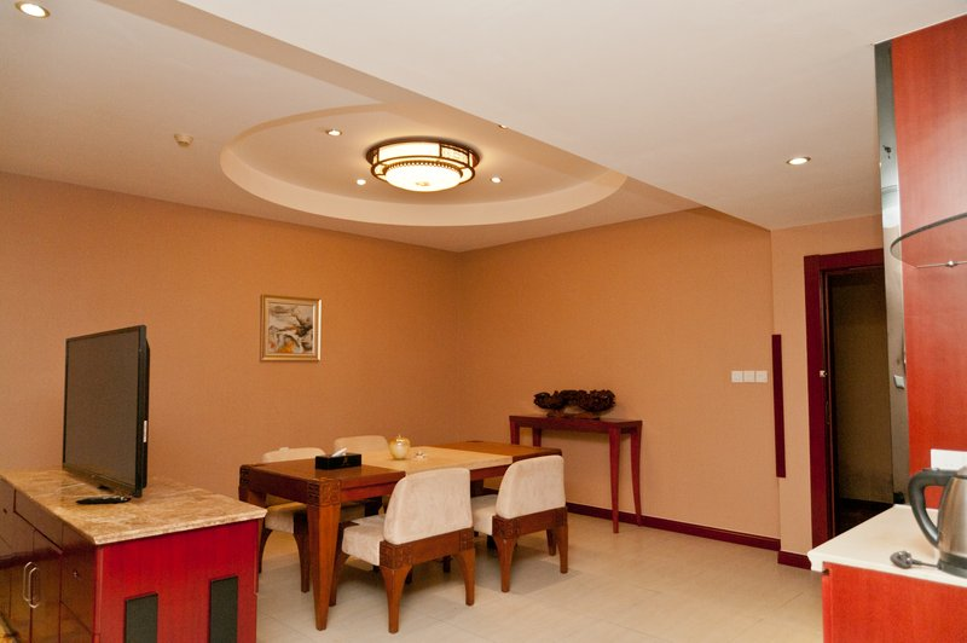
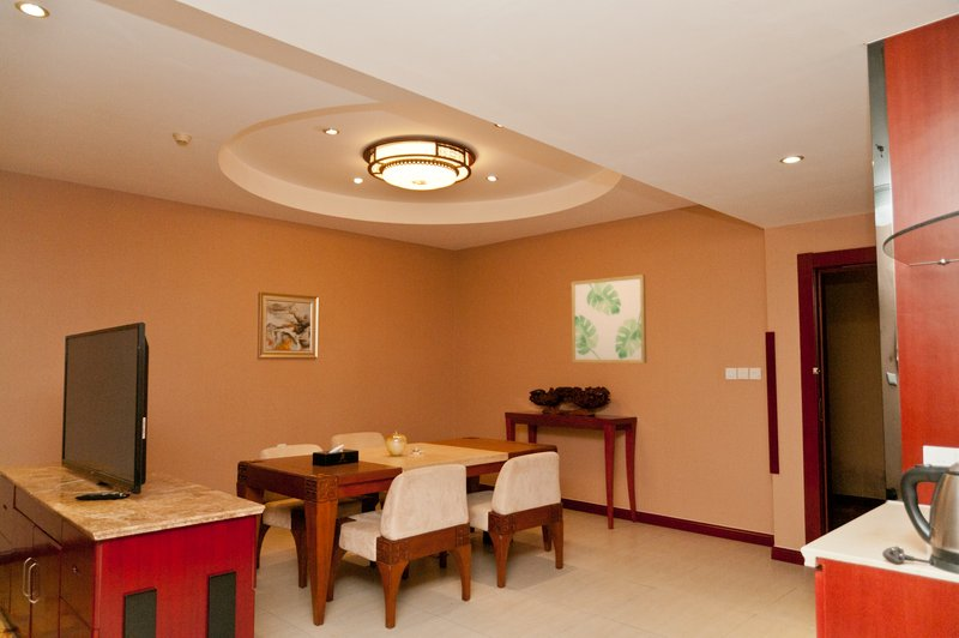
+ wall art (607, 320)
